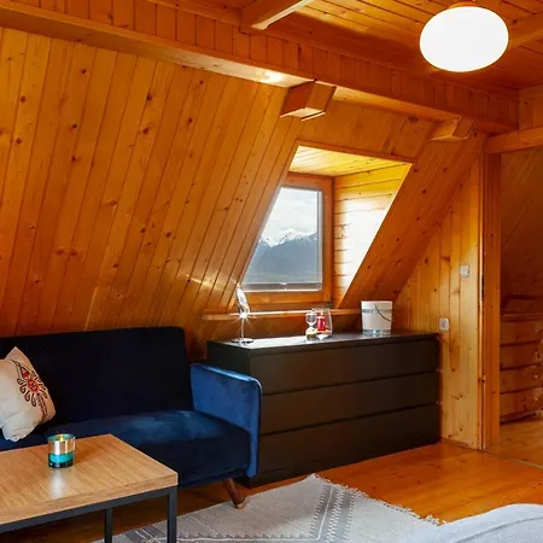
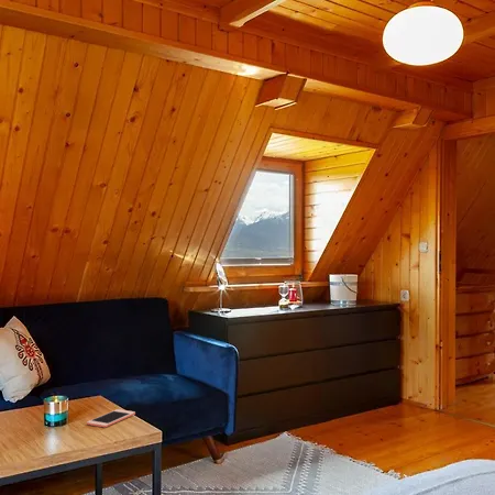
+ cell phone (111, 418)
